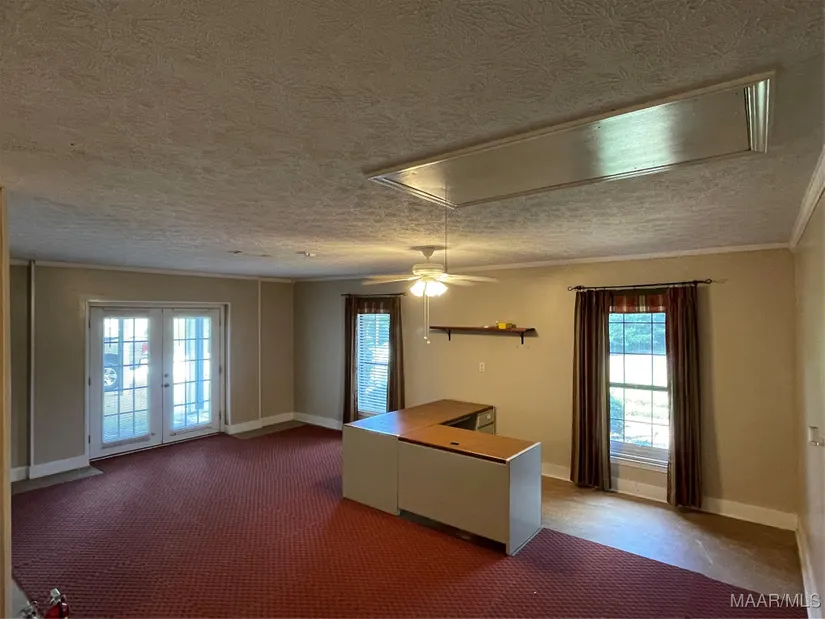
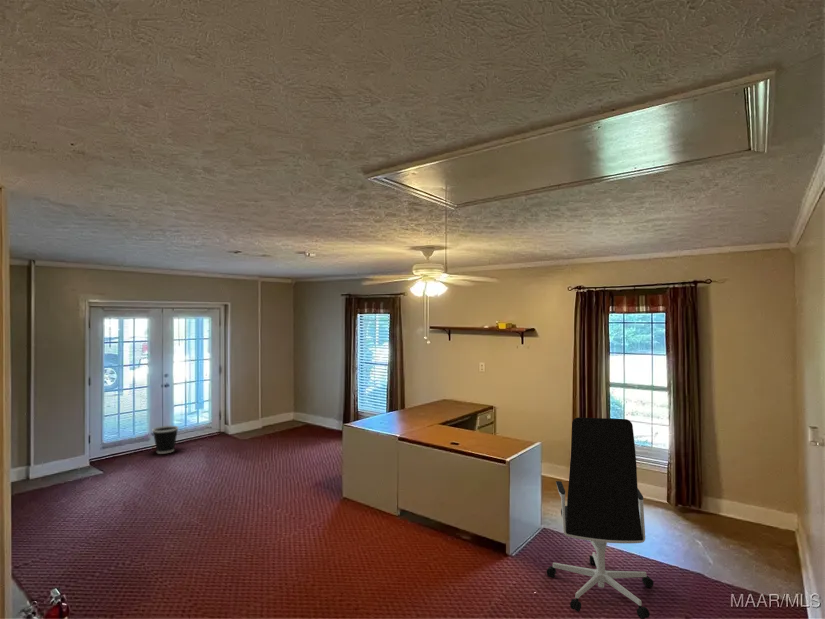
+ wastebasket (165, 439)
+ office chair (598, 499)
